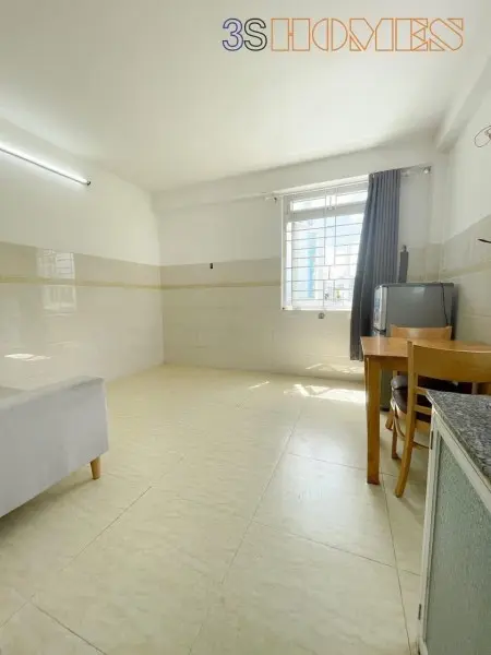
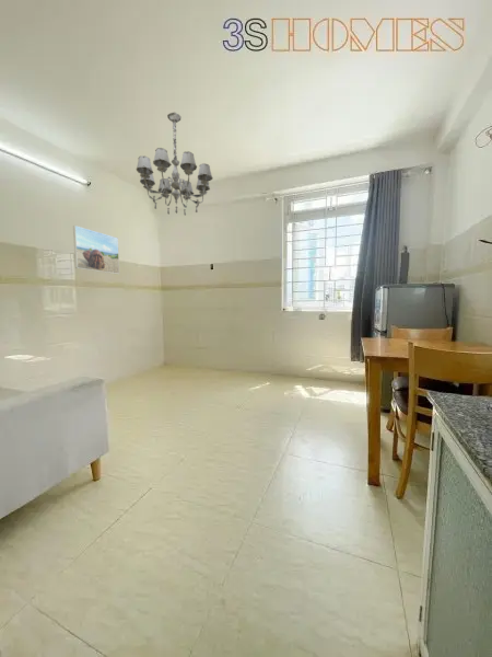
+ chandelier (175, 165)
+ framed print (97, 252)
